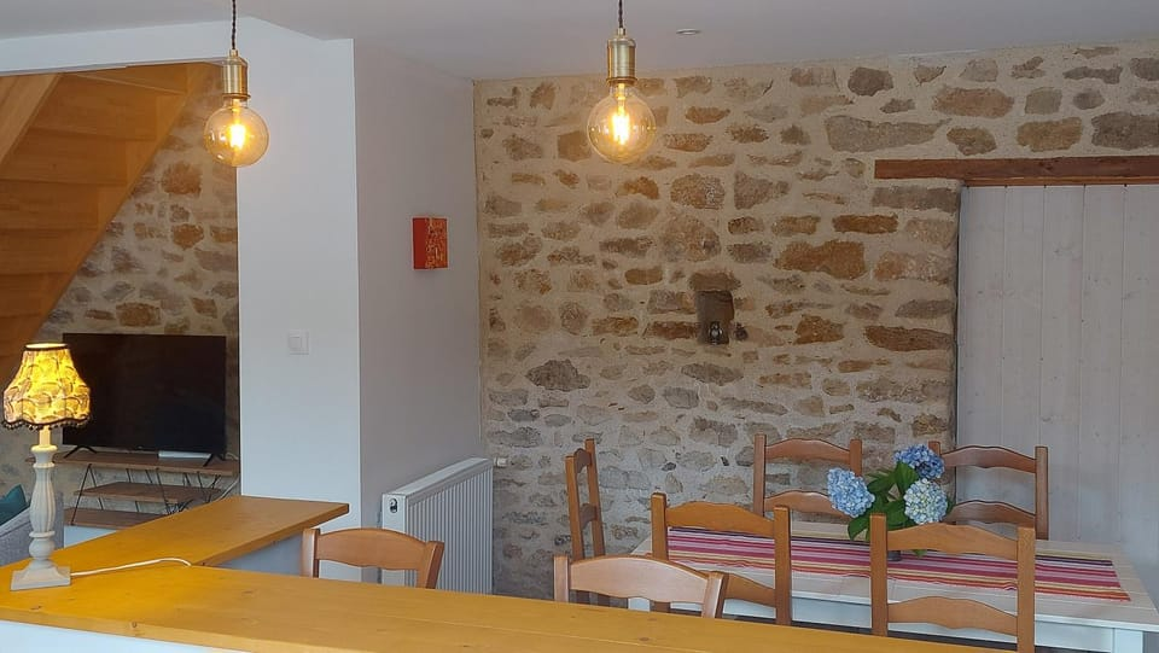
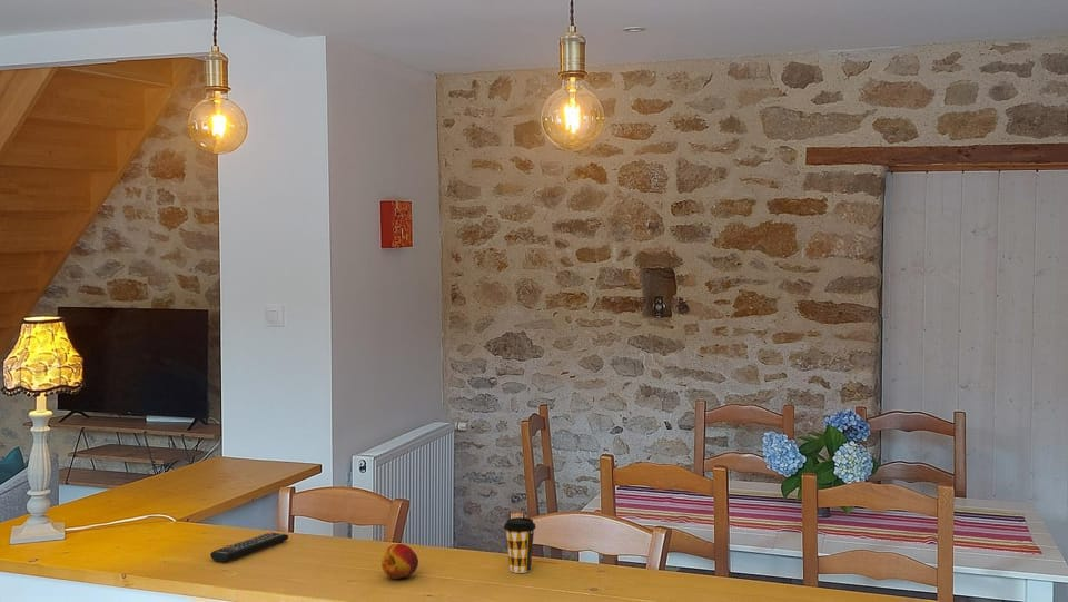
+ remote control (250, 546)
+ fruit (399, 561)
+ coffee cup (520, 545)
